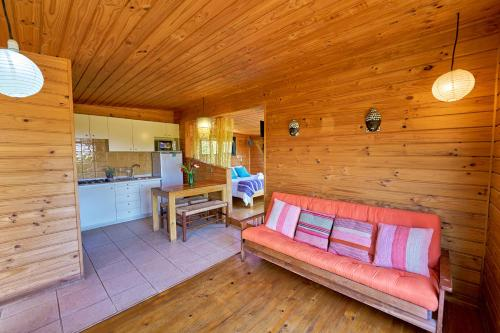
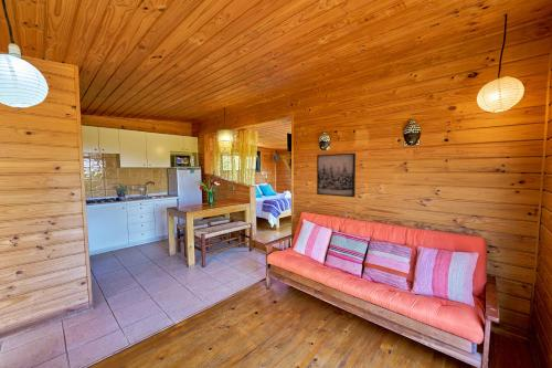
+ wall art (335, 175)
